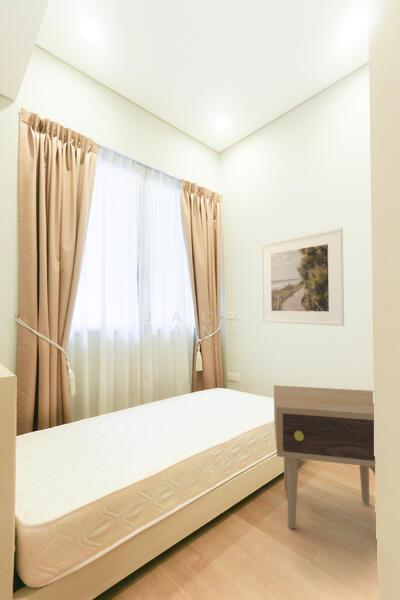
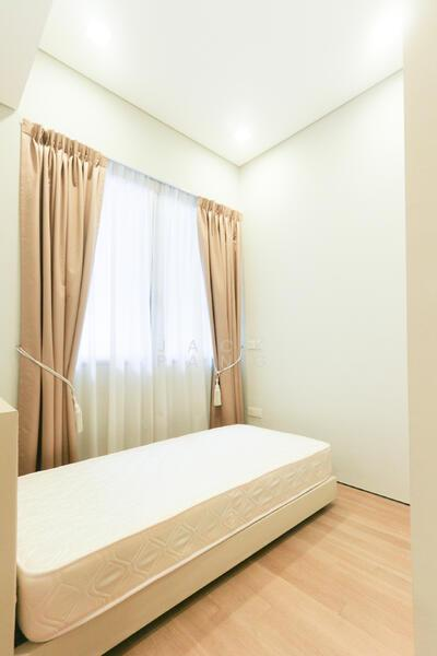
- side table (330, 457)
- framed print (297, 280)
